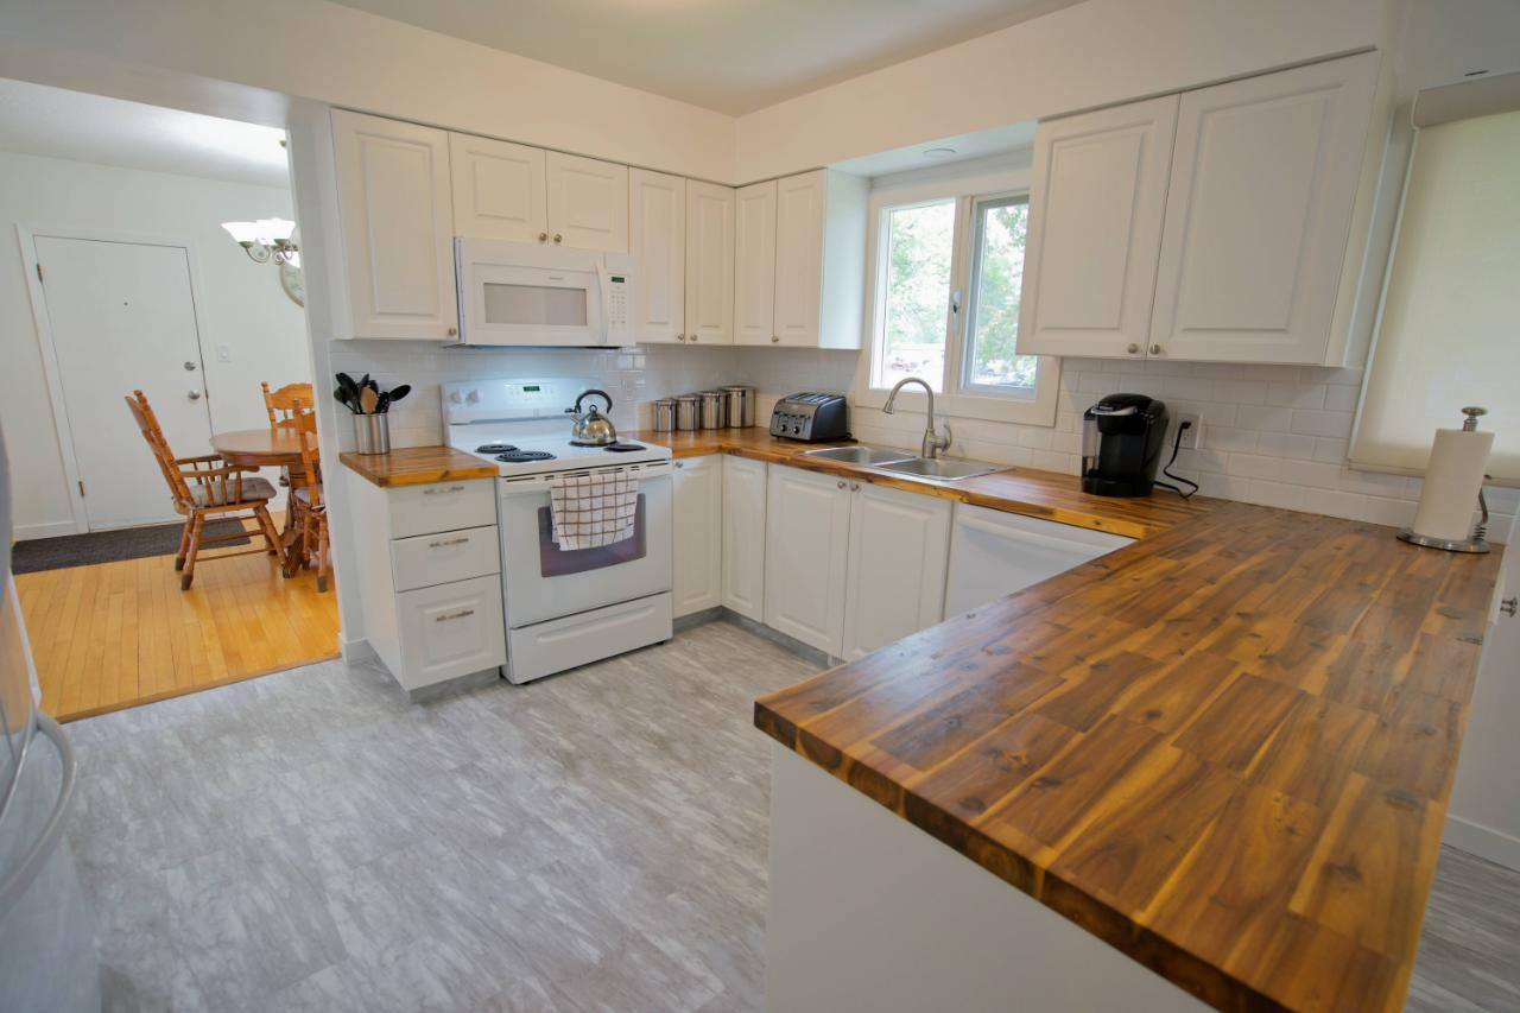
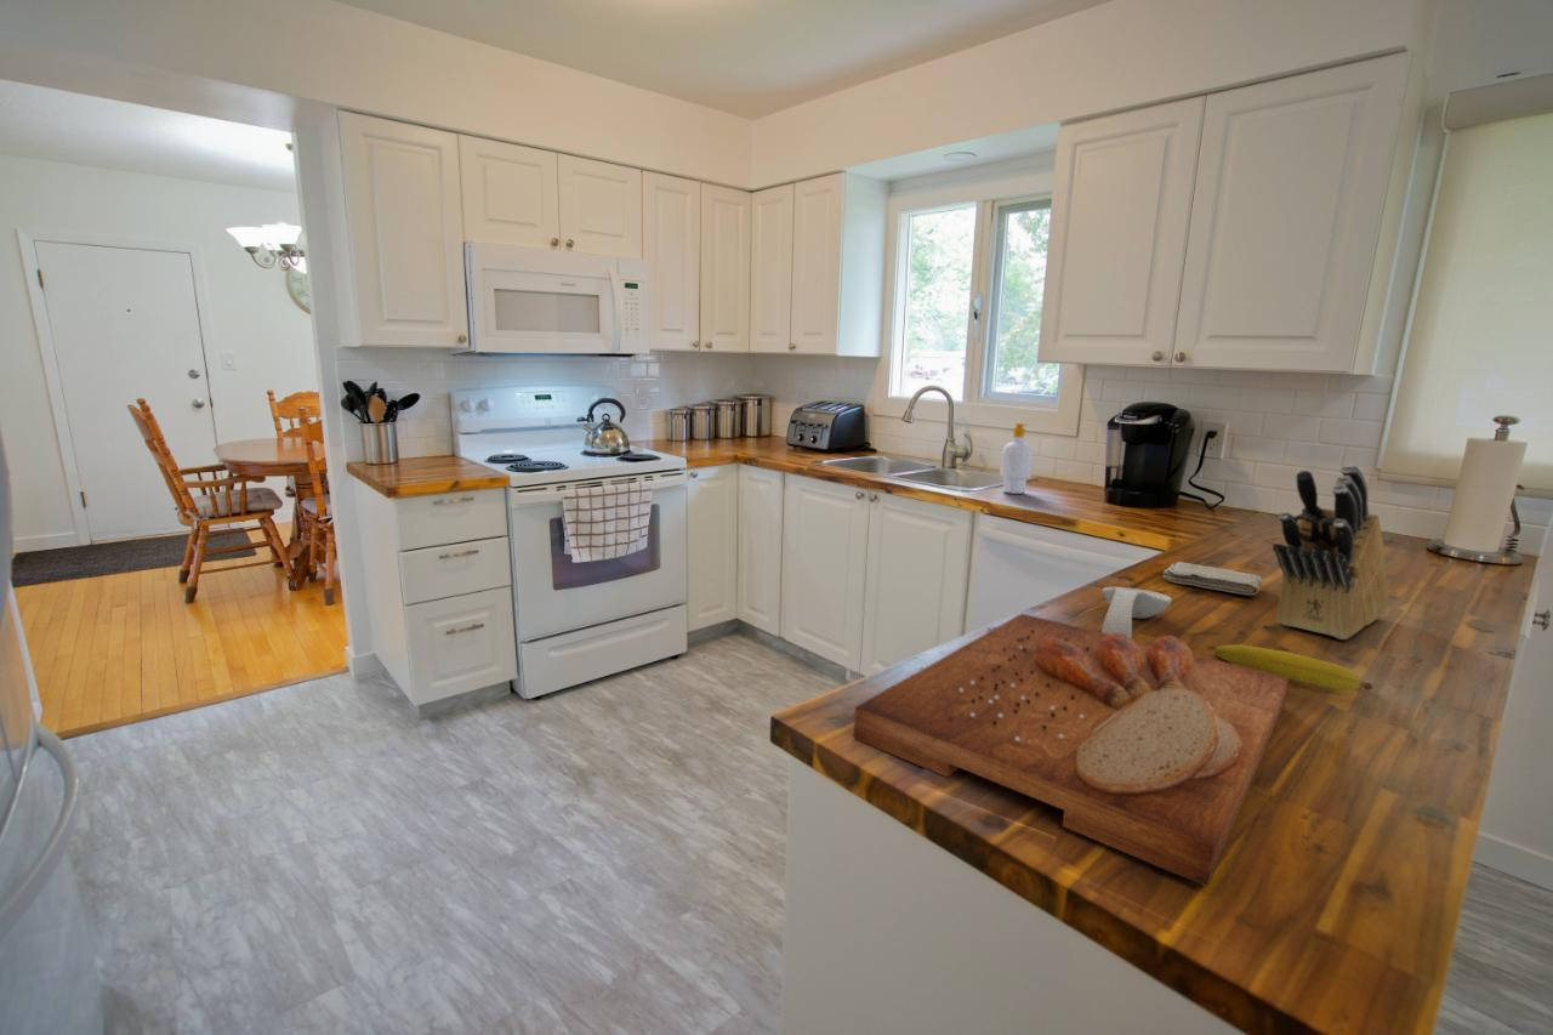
+ soap bottle (1017, 457)
+ spoon rest (1131, 602)
+ knife block (1337, 544)
+ fruit (1289, 664)
+ cutting board (1086, 686)
+ washcloth (1212, 576)
